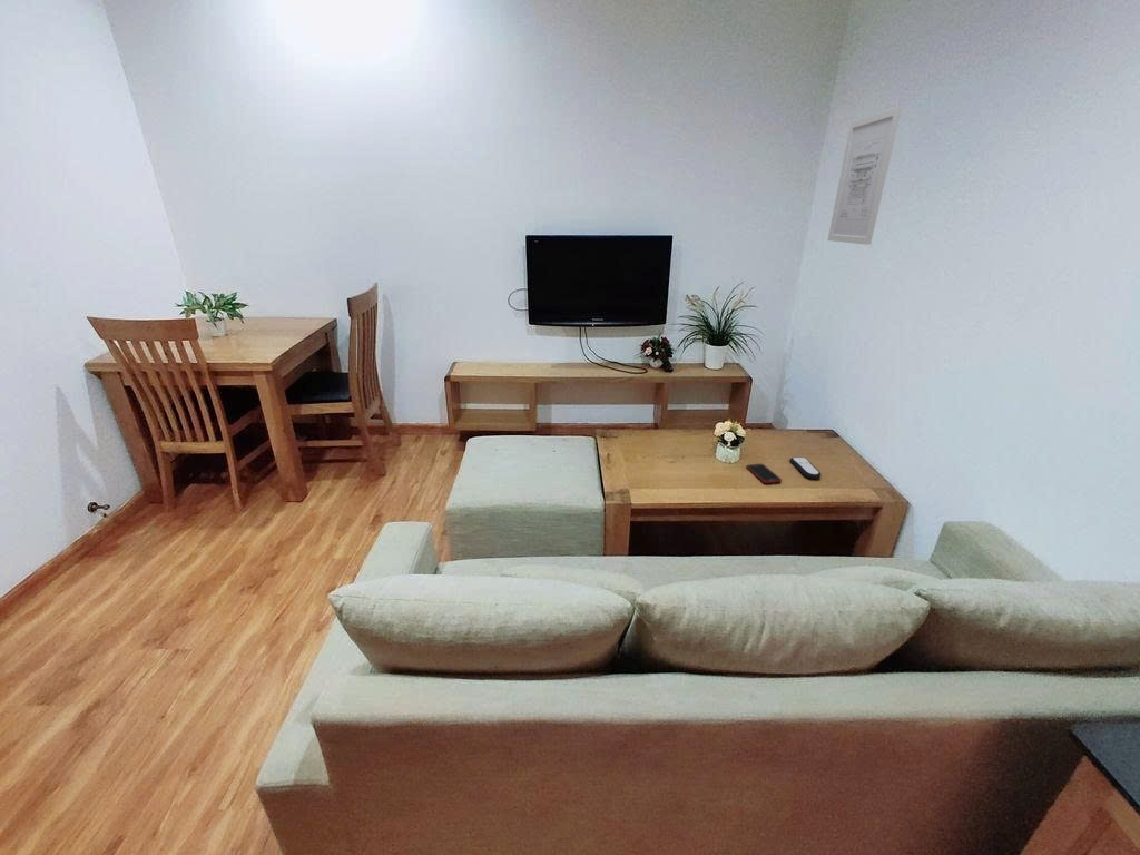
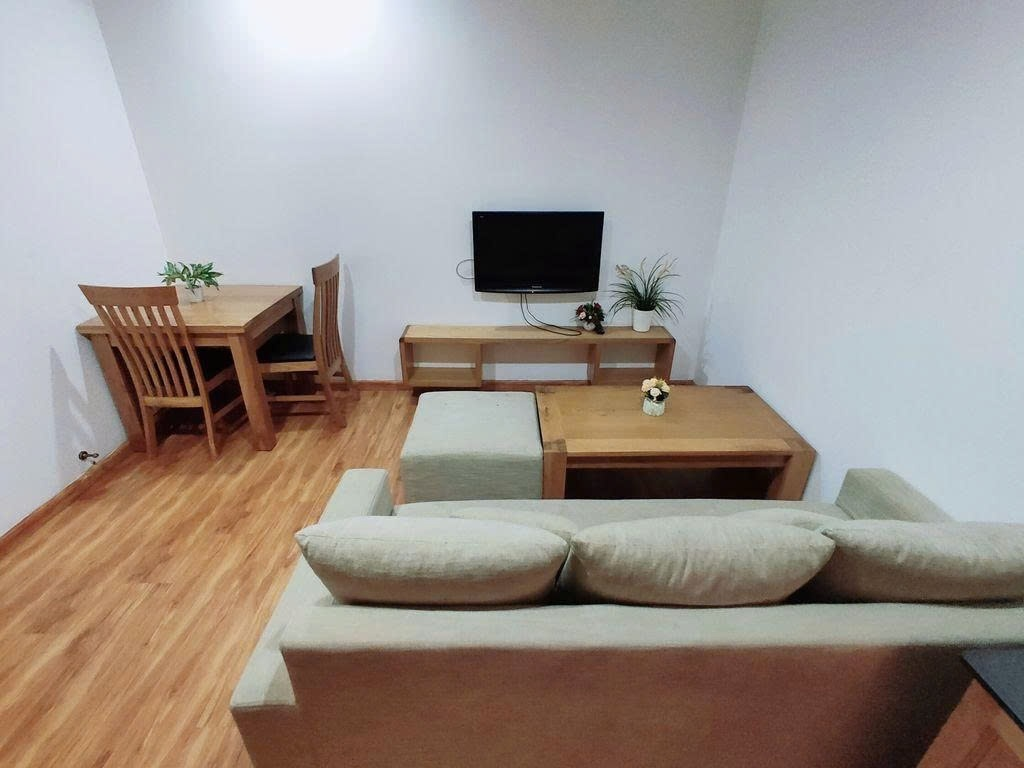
- wall art (859, 180)
- cell phone (763, 473)
- remote control (805, 466)
